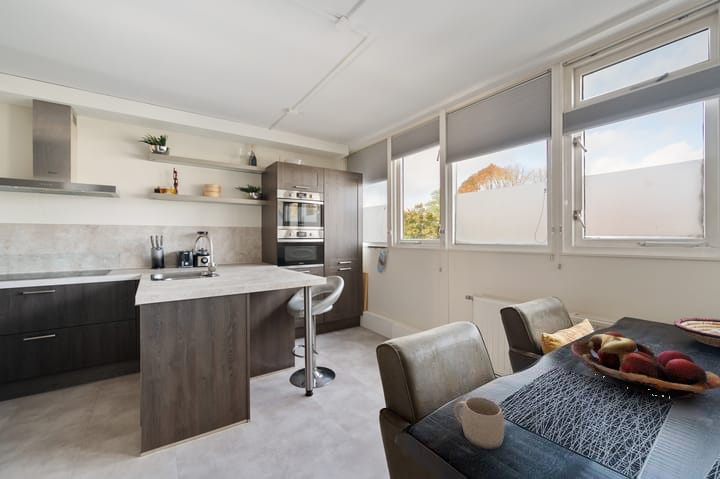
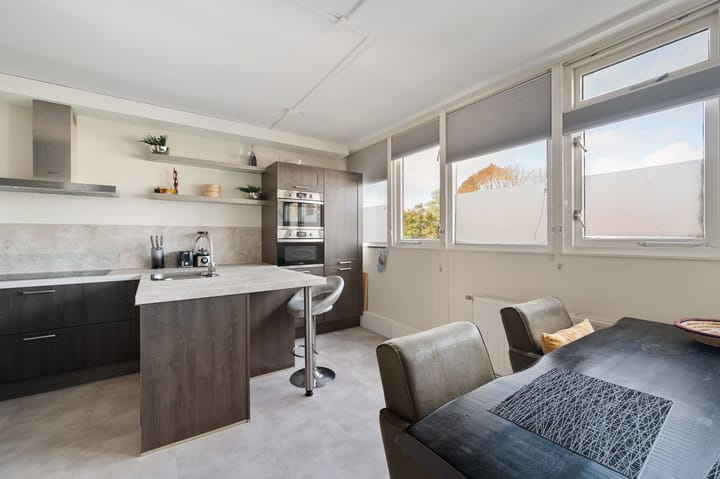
- fruit basket (633, 359)
- mug (477, 418)
